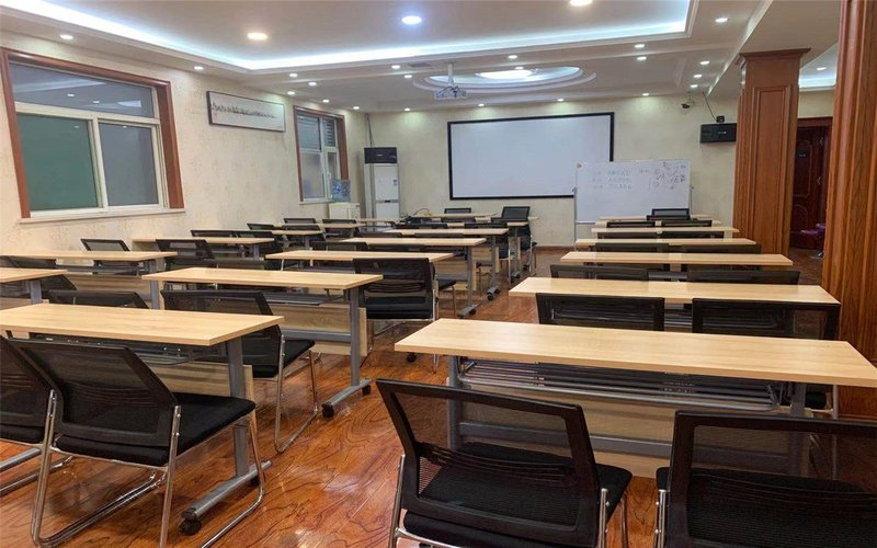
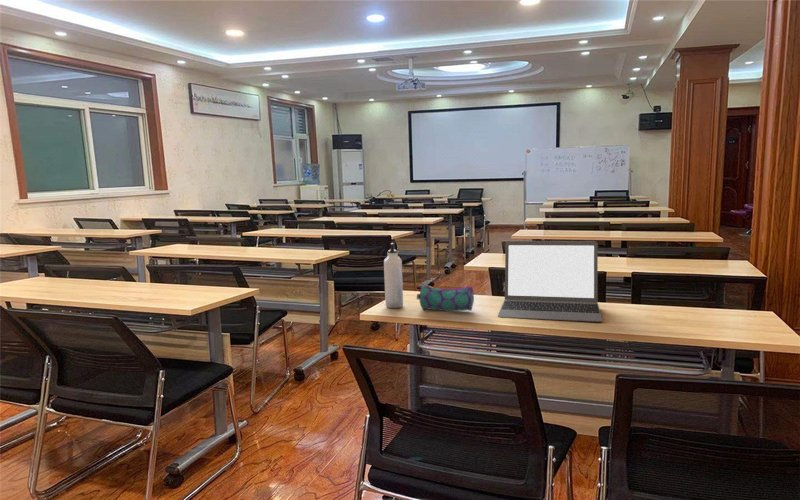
+ water bottle (393, 275)
+ laptop (549, 278)
+ pencil case (446, 297)
